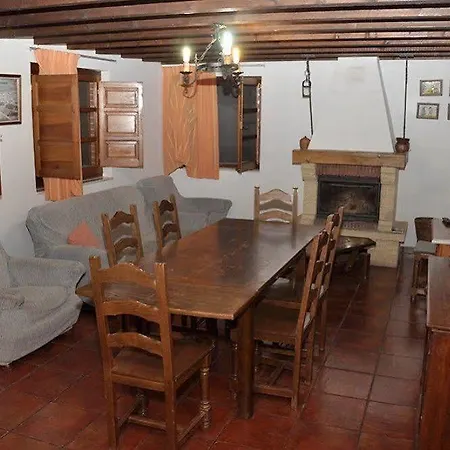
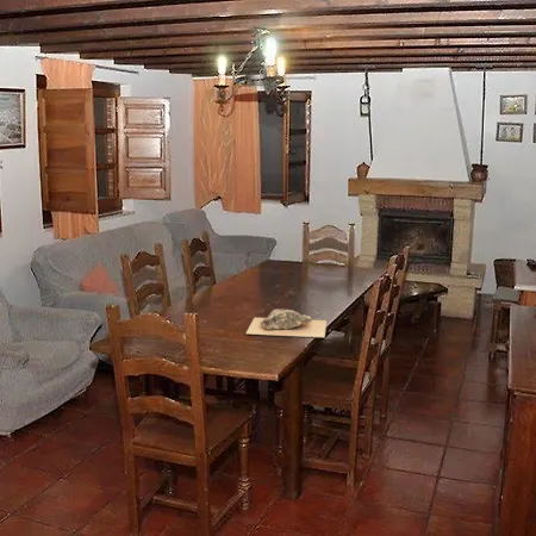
+ mineral sample (287, 317)
